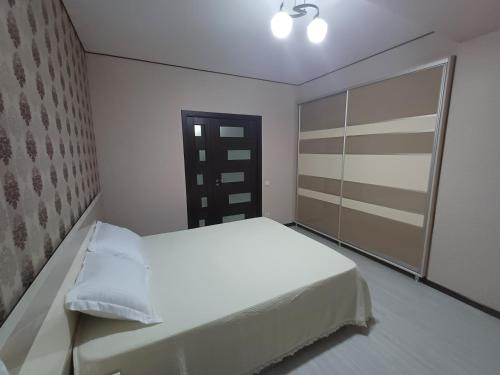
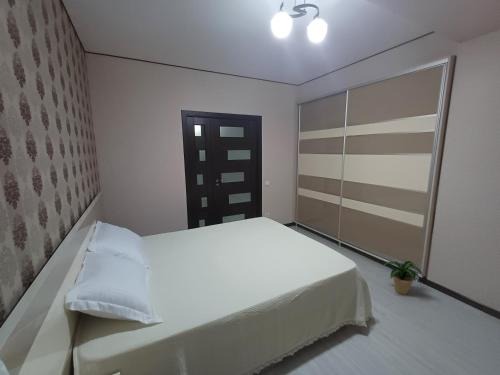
+ potted plant (403, 277)
